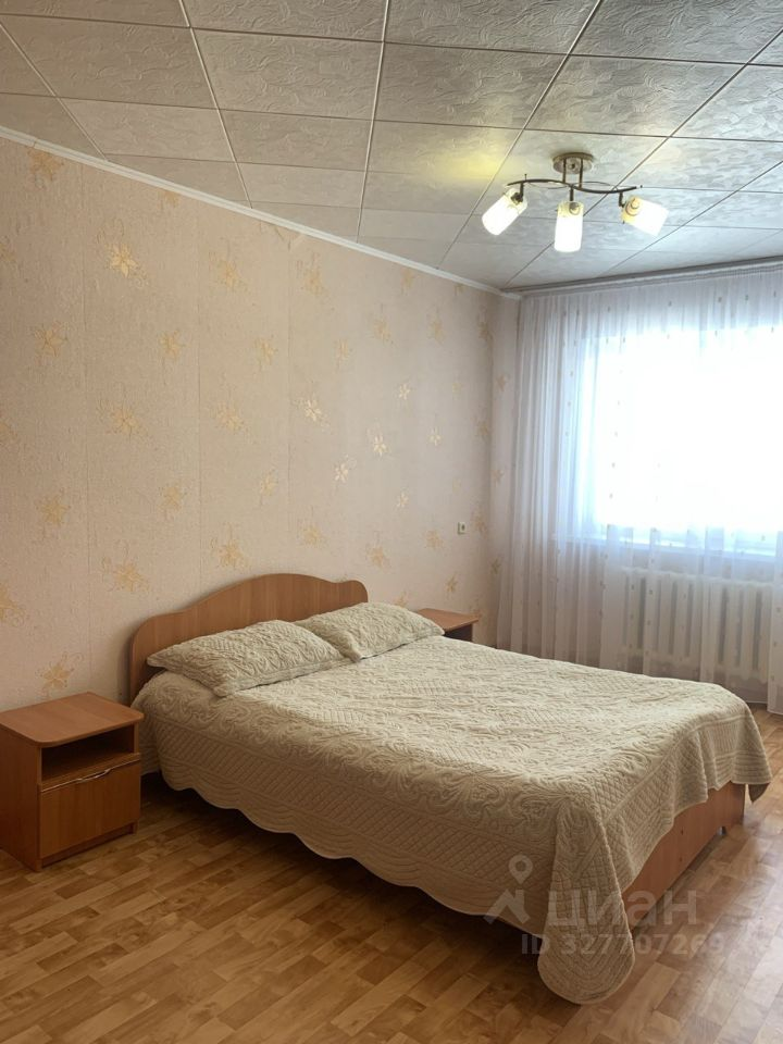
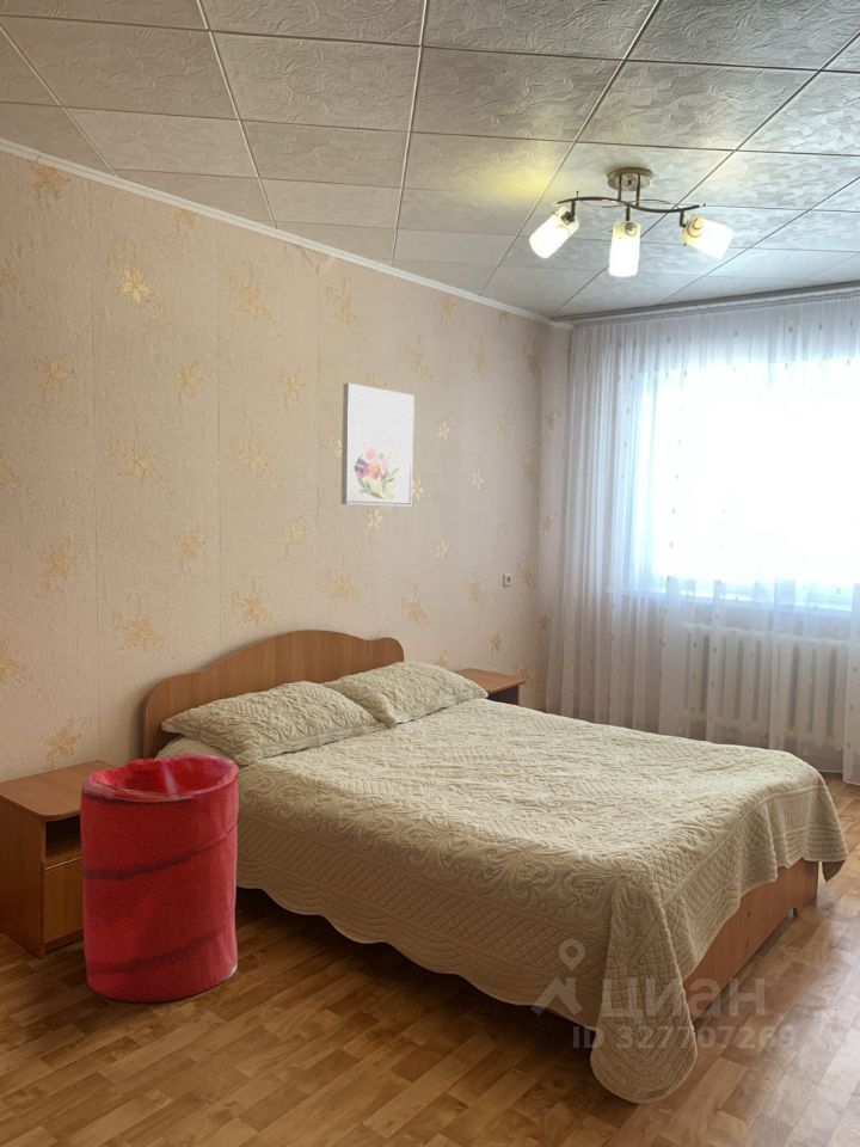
+ laundry hamper (160, 865)
+ wall art (379, 447)
